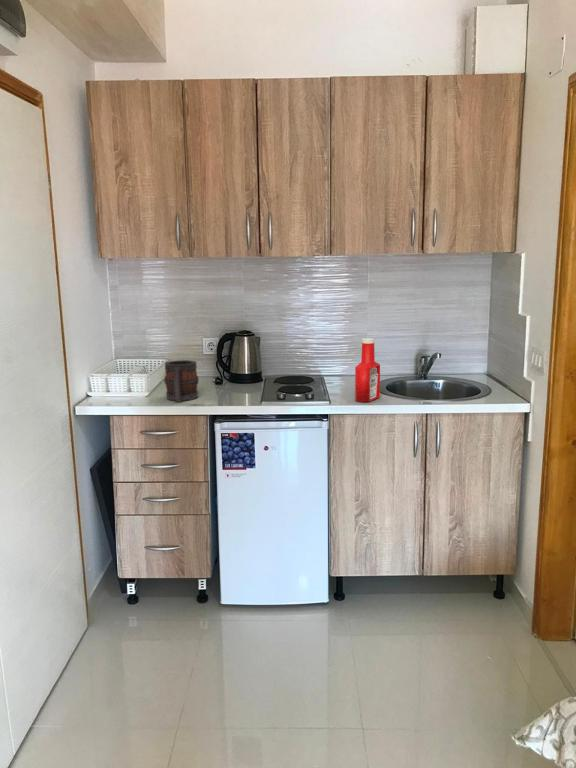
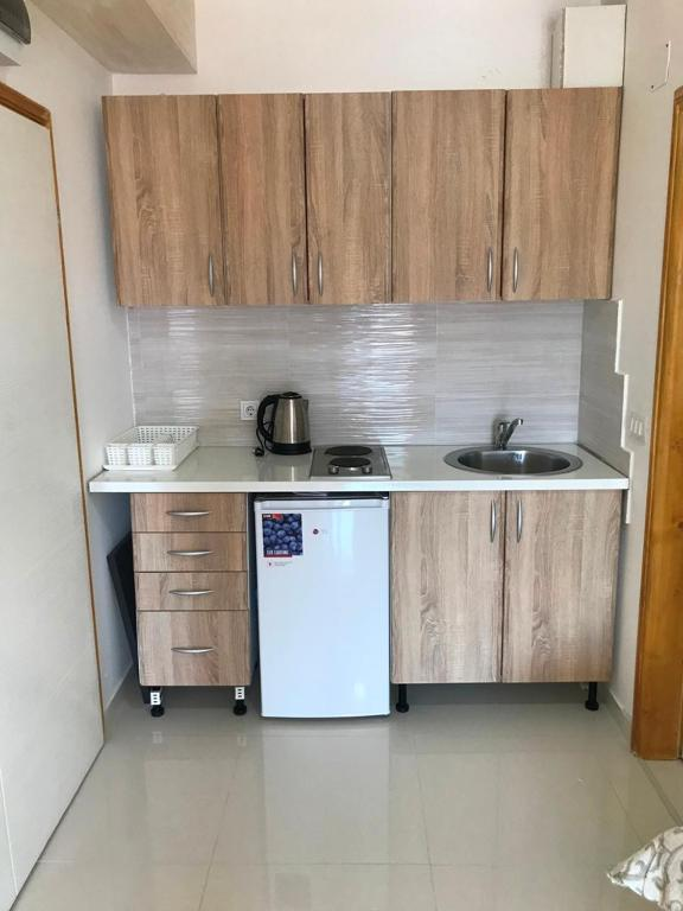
- soap bottle (367, 369)
- mug (180, 381)
